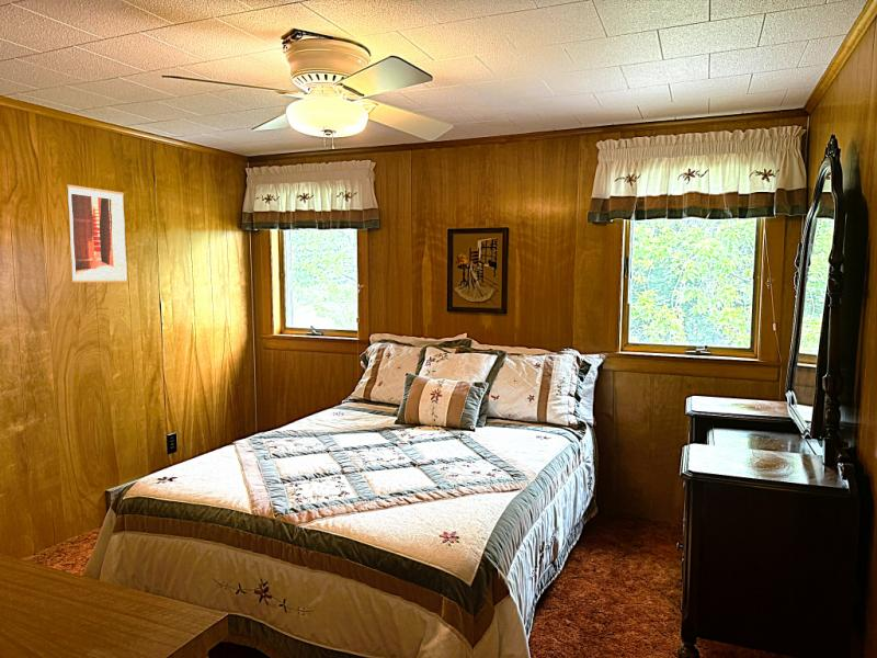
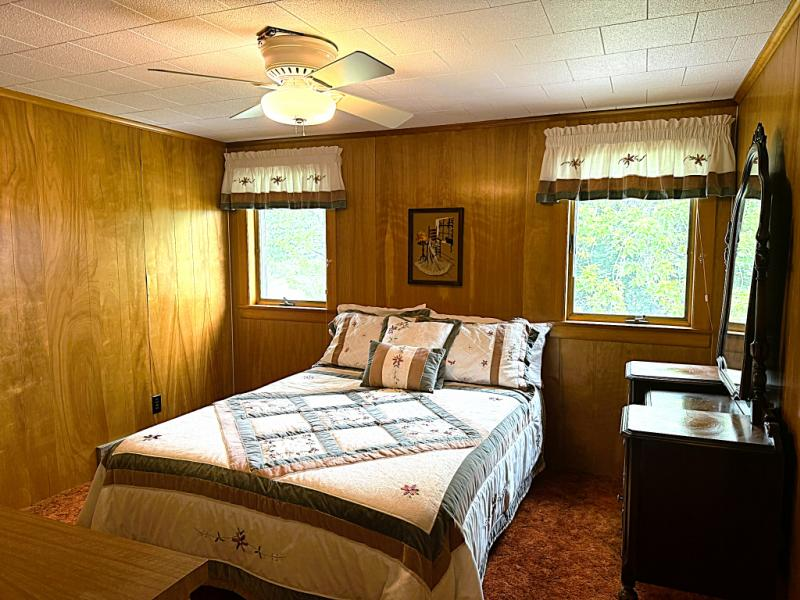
- wall art (99, 236)
